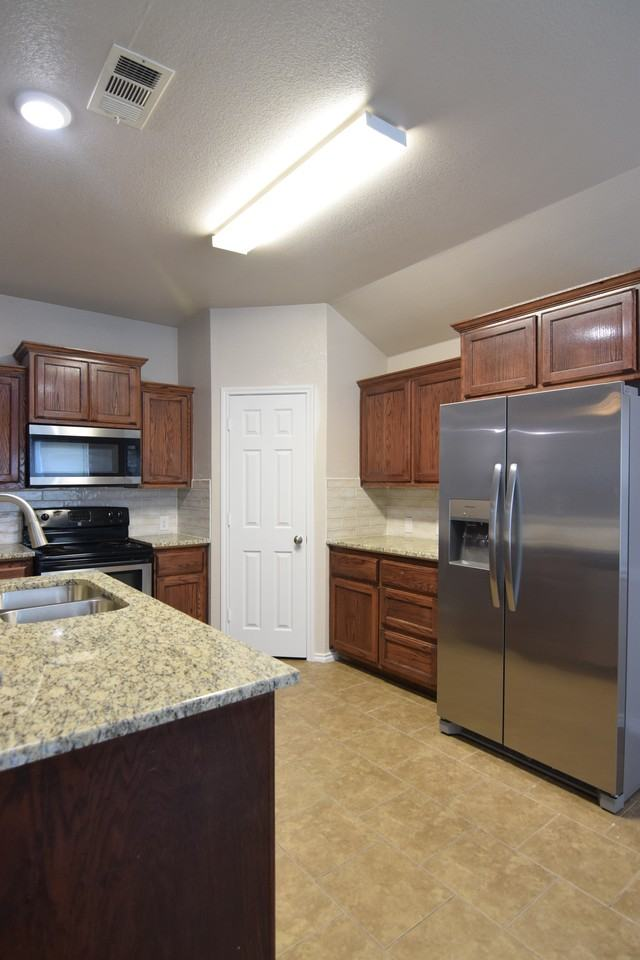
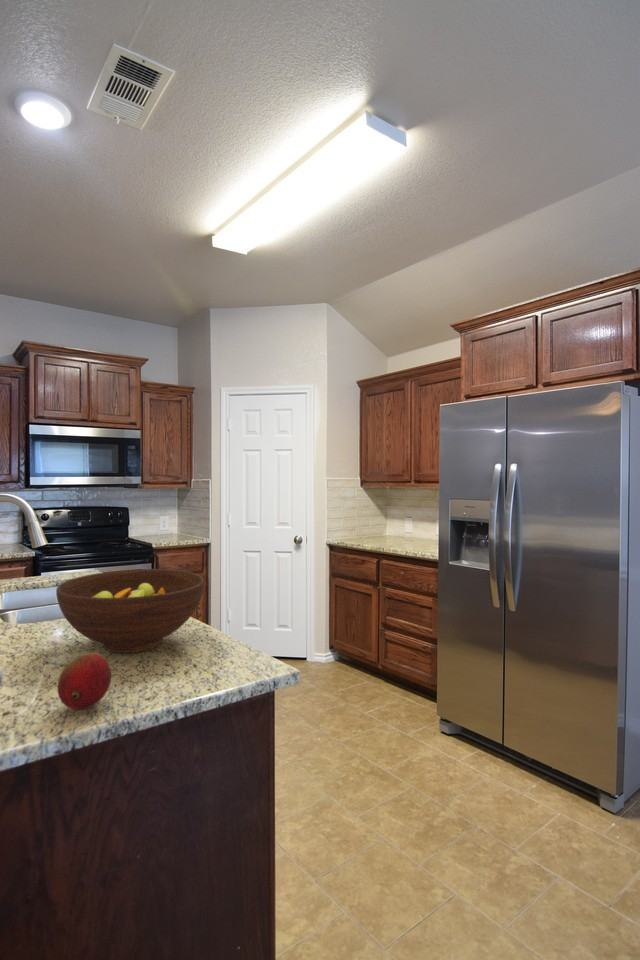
+ fruit (85, 679)
+ fruit bowl (133, 613)
